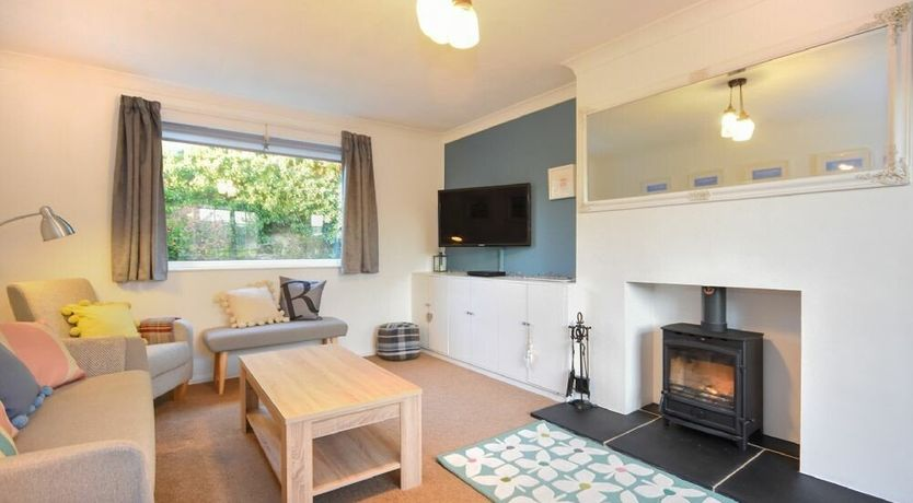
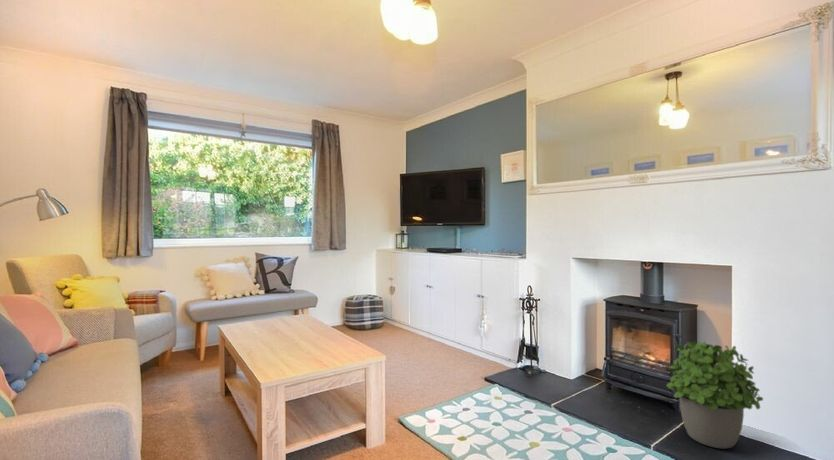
+ potted plant (710, 390)
